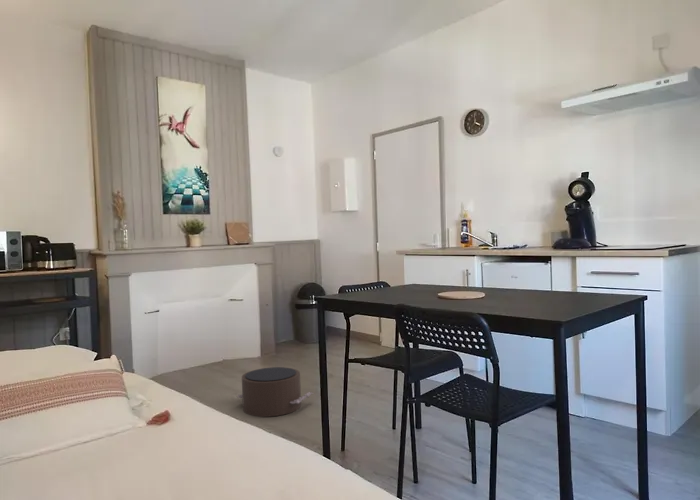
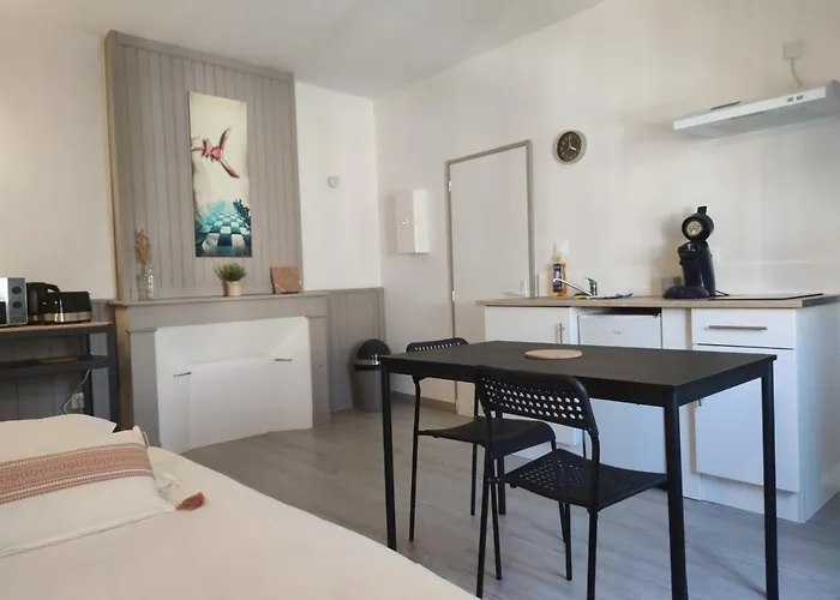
- pouf (274, 388)
